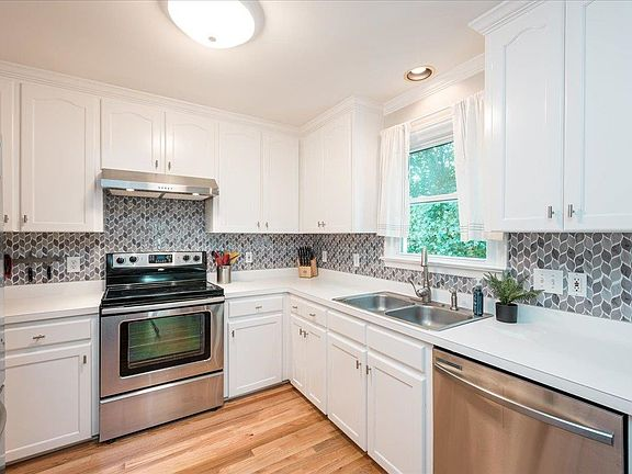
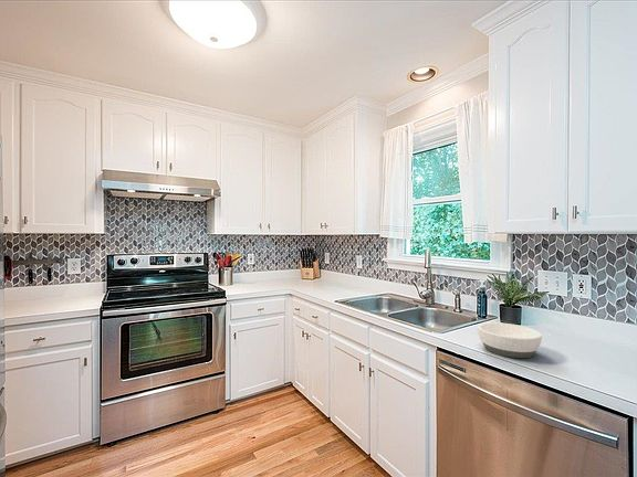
+ bowl (508, 339)
